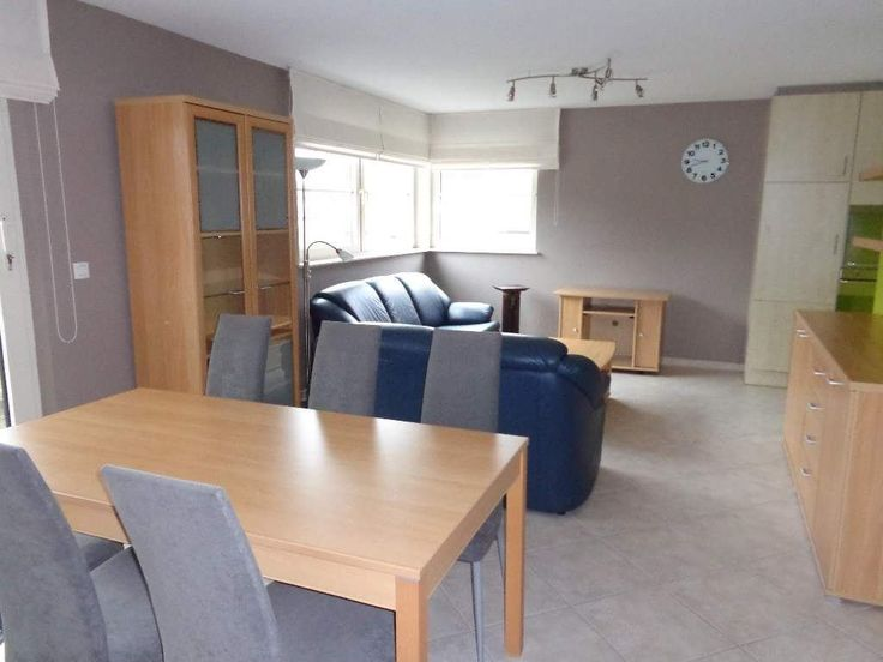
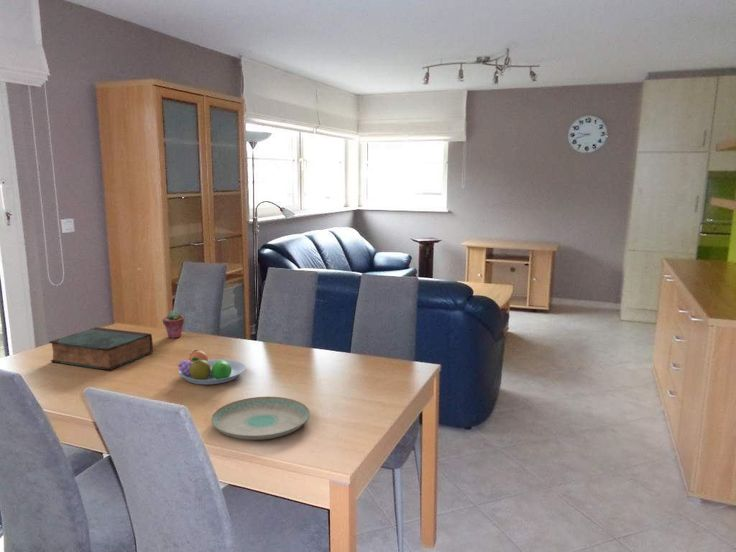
+ fruit bowl (212, 364)
+ potted succulent (173, 323)
+ plate (261, 418)
+ book (102, 347)
